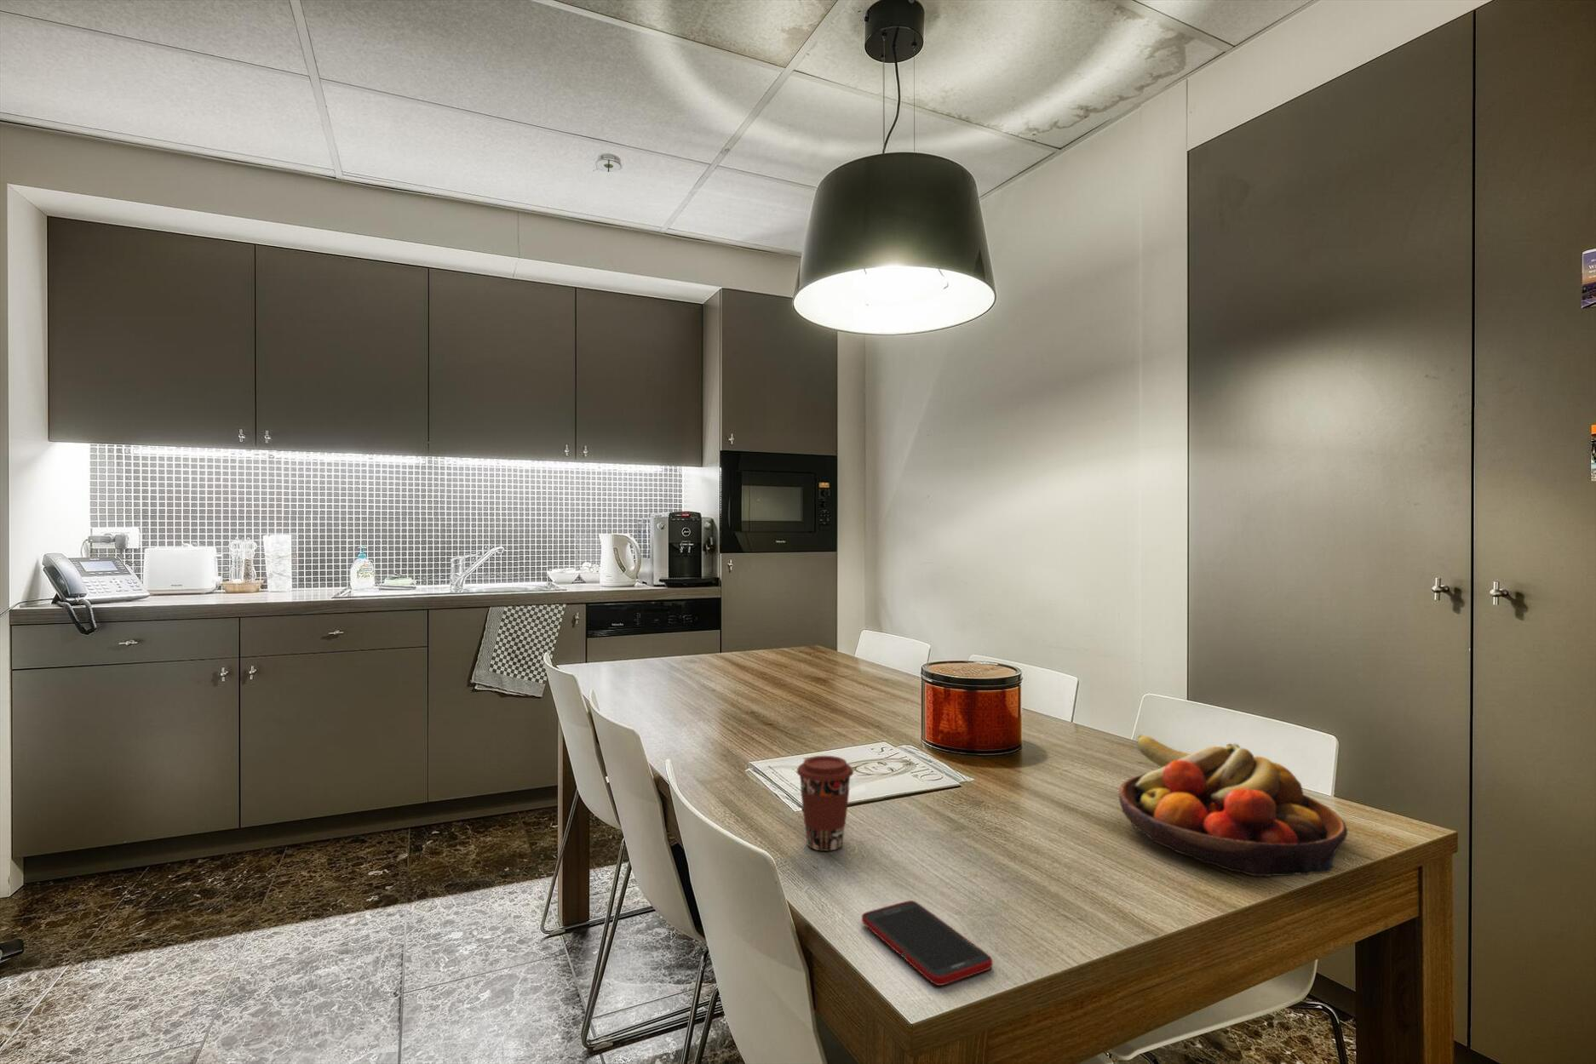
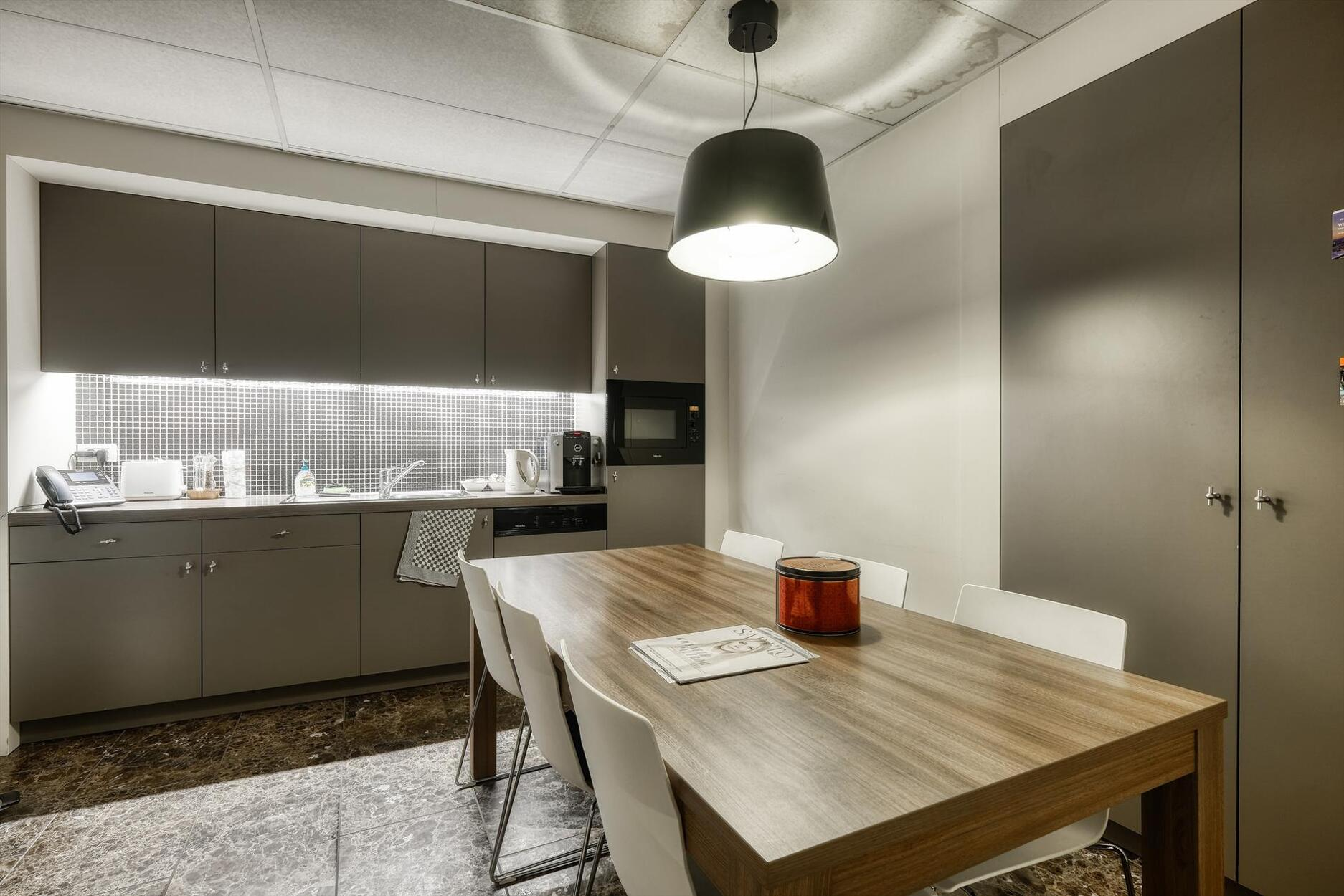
- fruit bowl (1222, 794)
- smoke detector (607, 163)
- coffee cup (824, 802)
- cell phone (923, 939)
